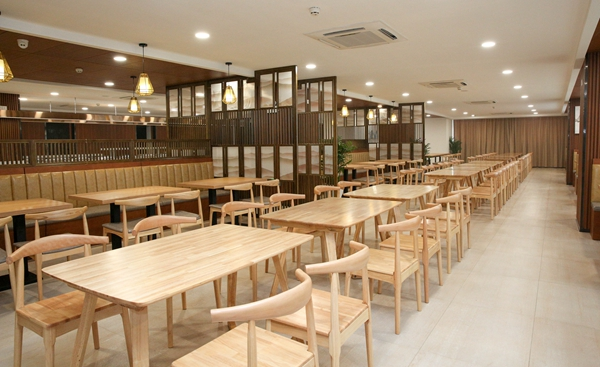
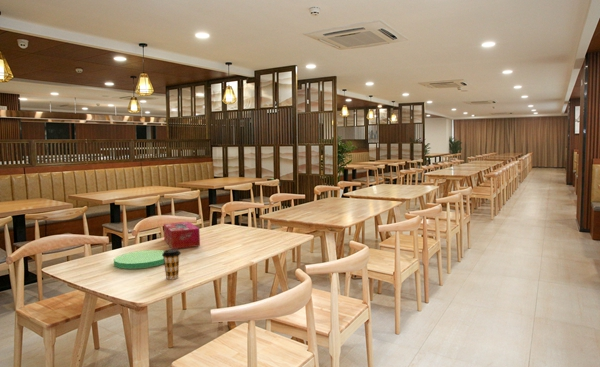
+ tissue box (181, 234)
+ coffee cup (171, 264)
+ plate (143, 258)
